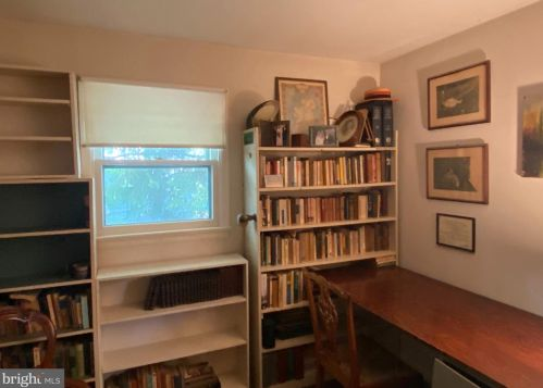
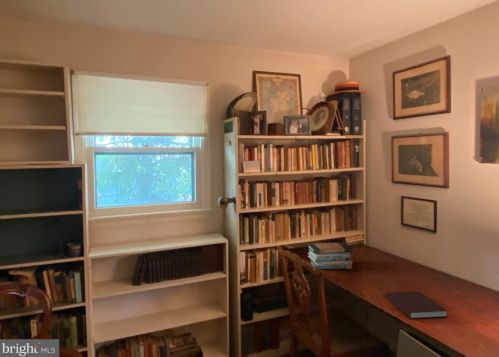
+ notebook (414, 303)
+ book stack (329, 255)
